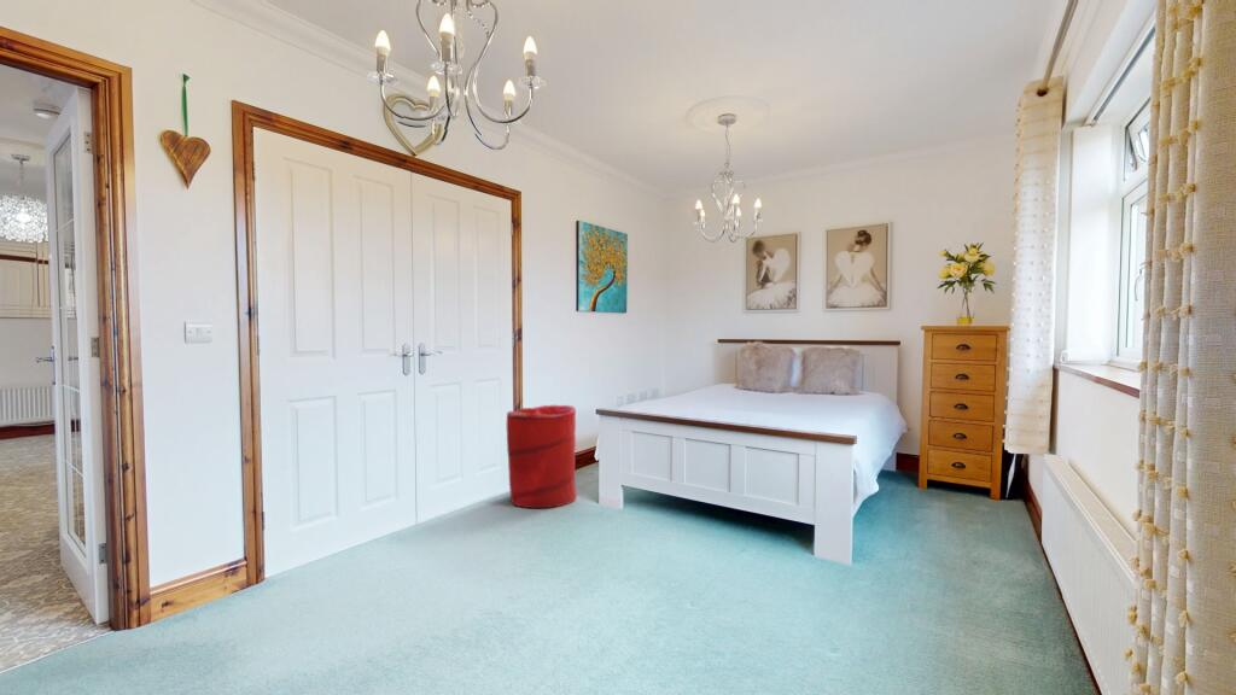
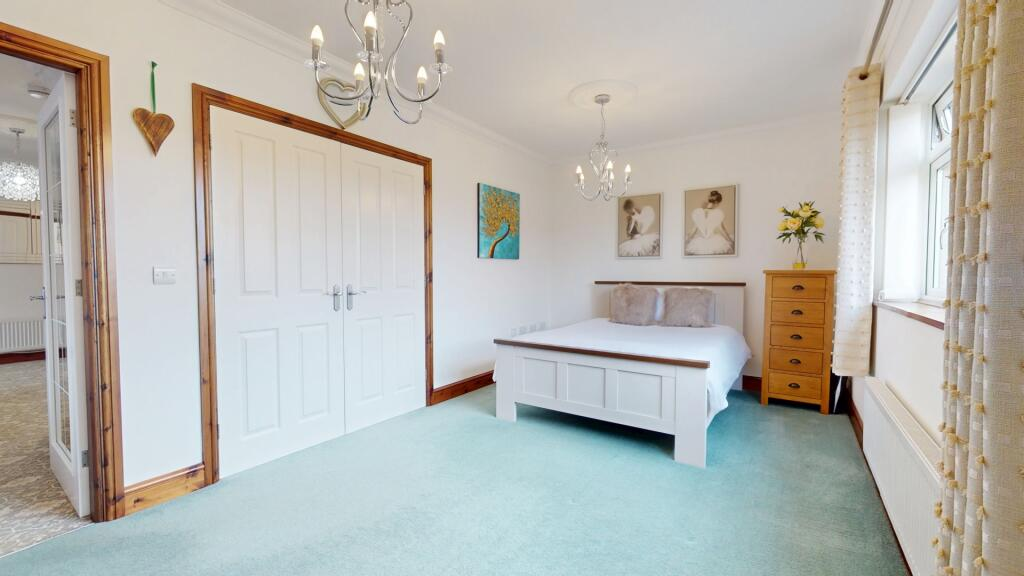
- laundry hamper (541, 451)
